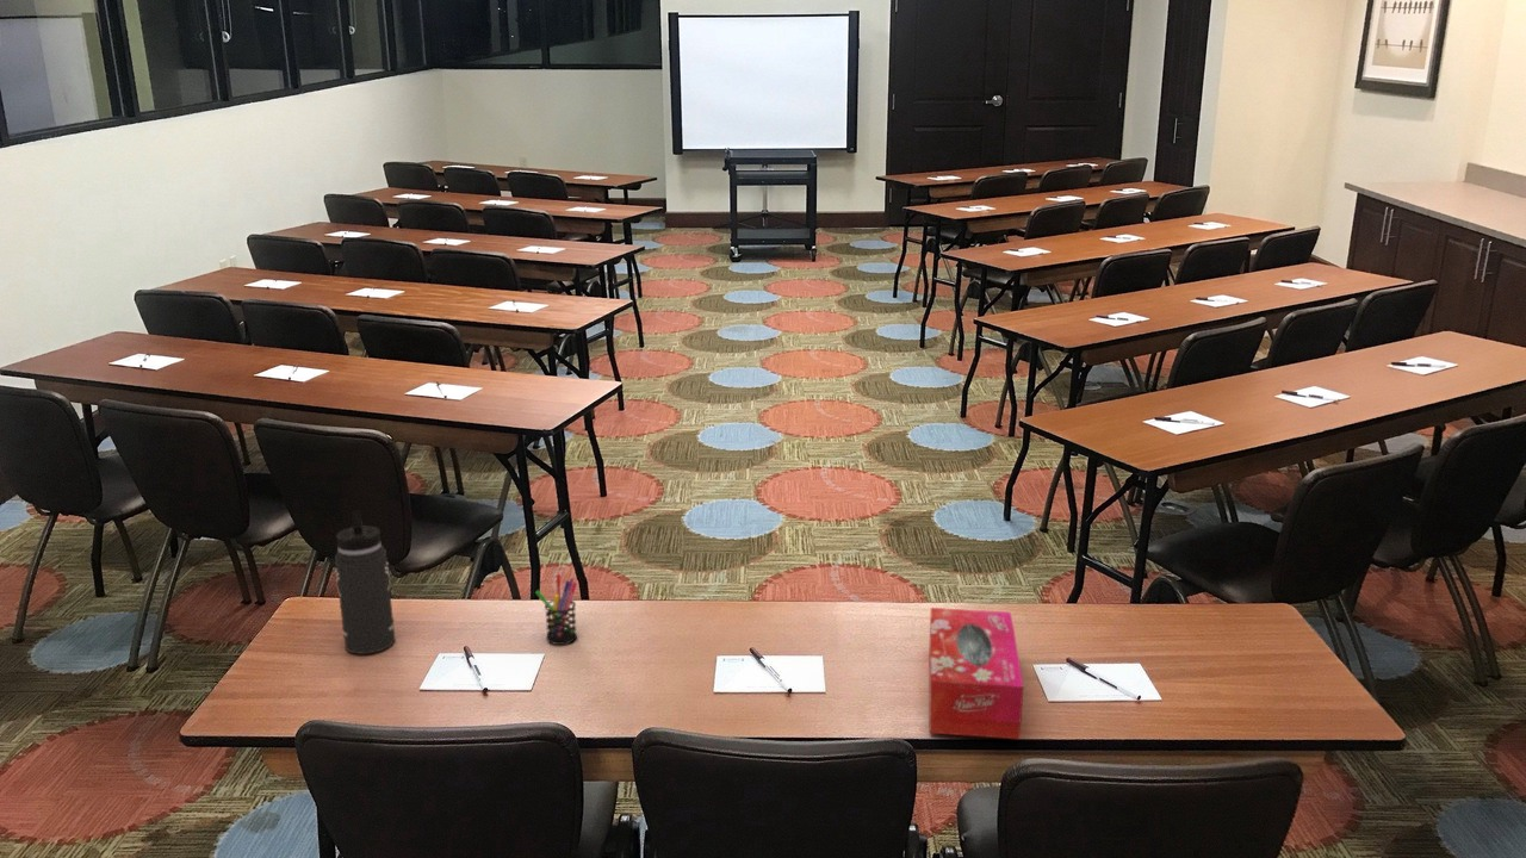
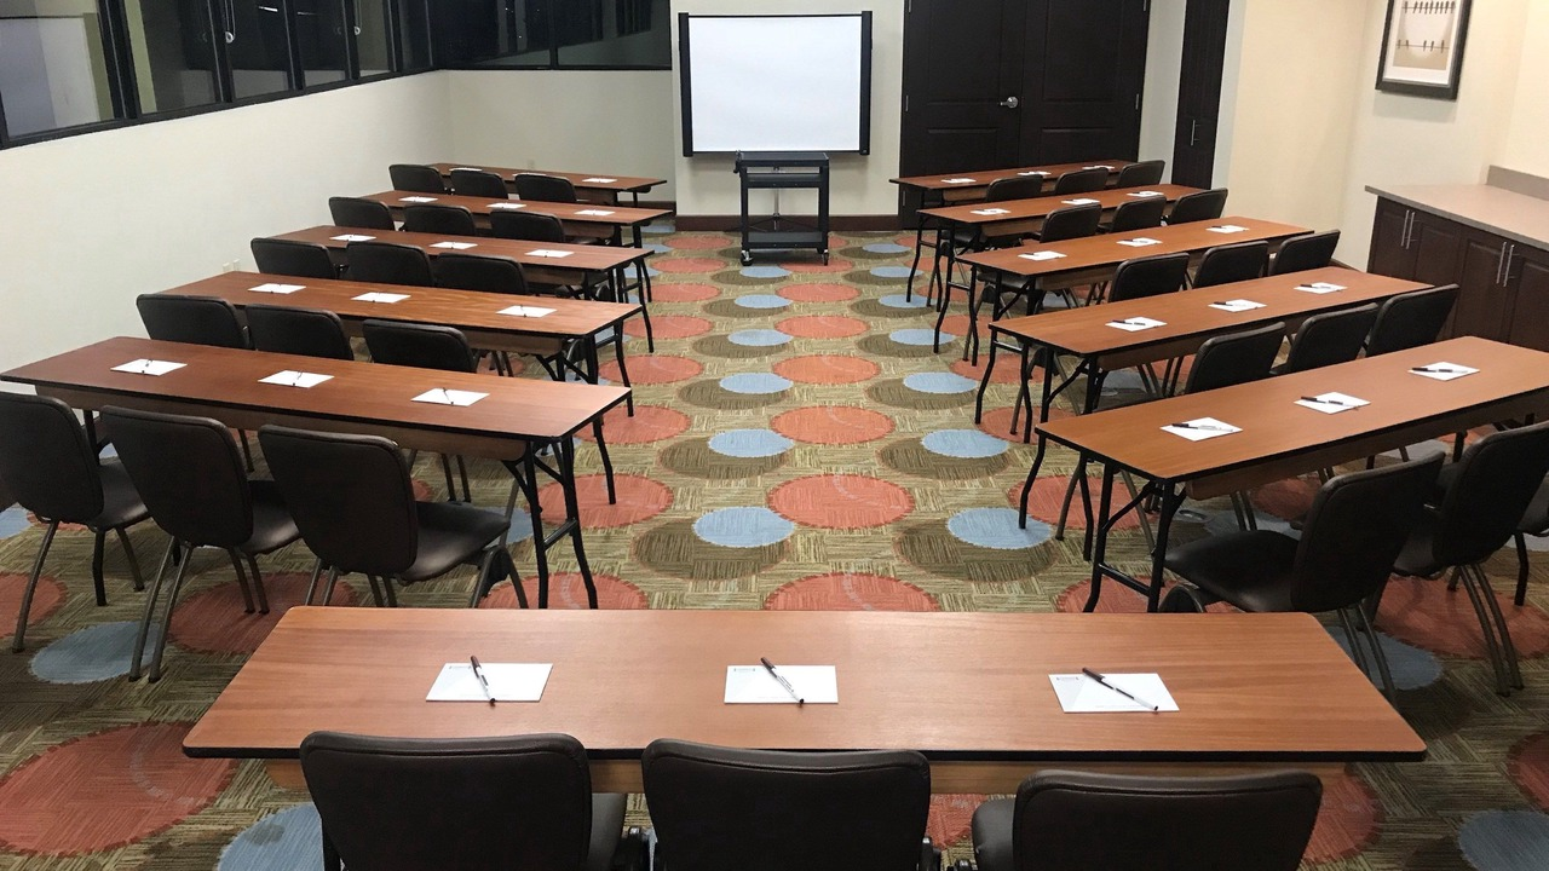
- tissue box (972, 669)
- pen holder (557, 608)
- thermos bottle (362, 576)
